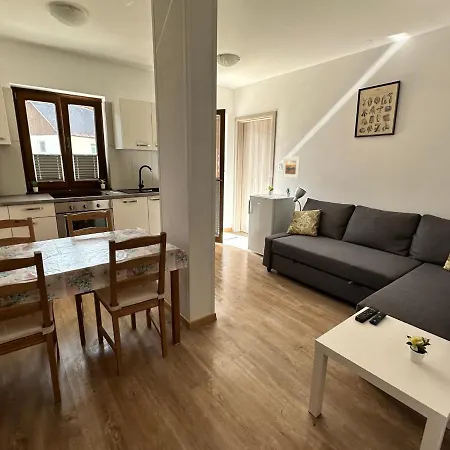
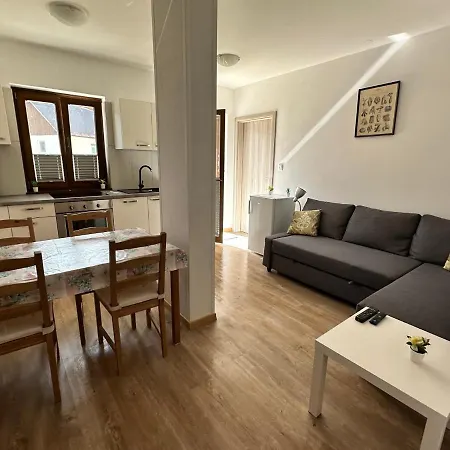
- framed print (290, 167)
